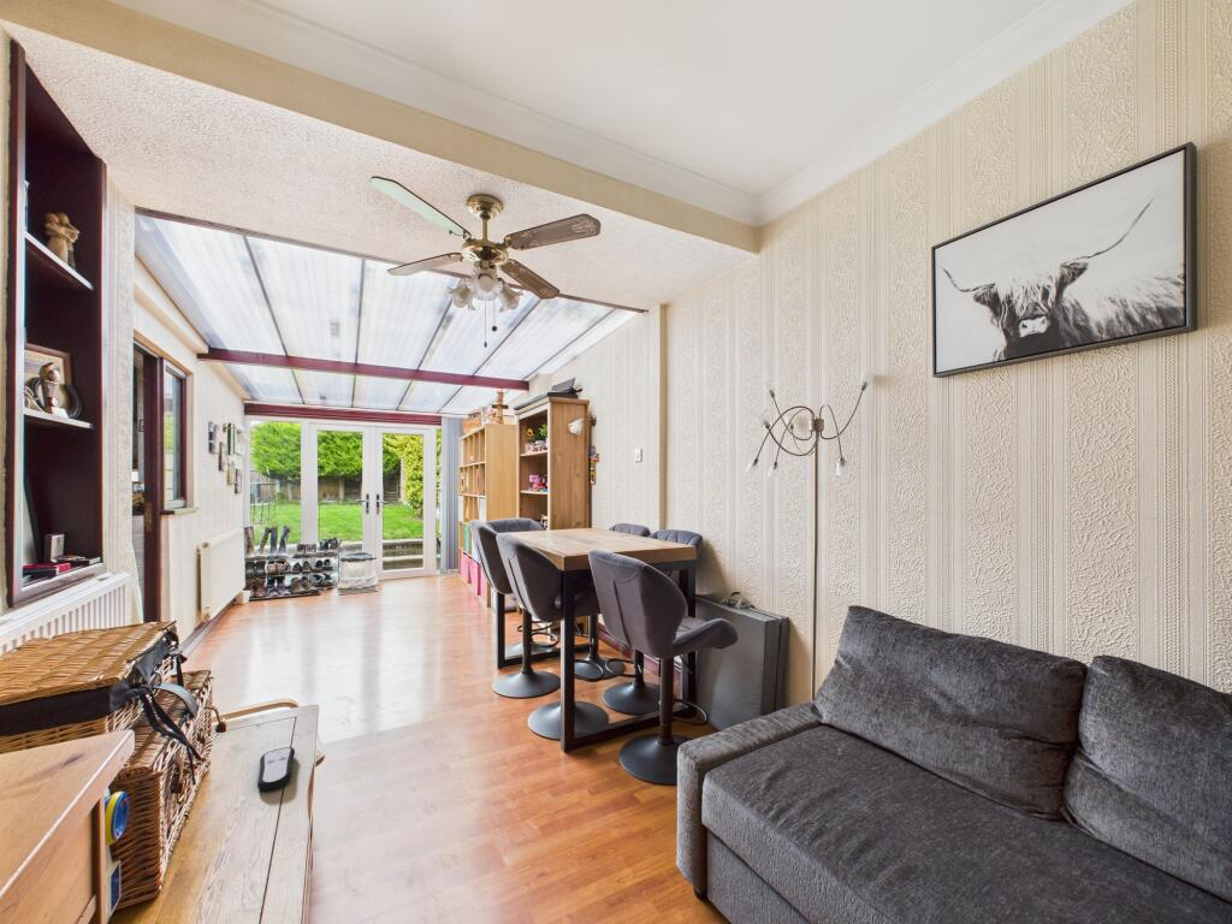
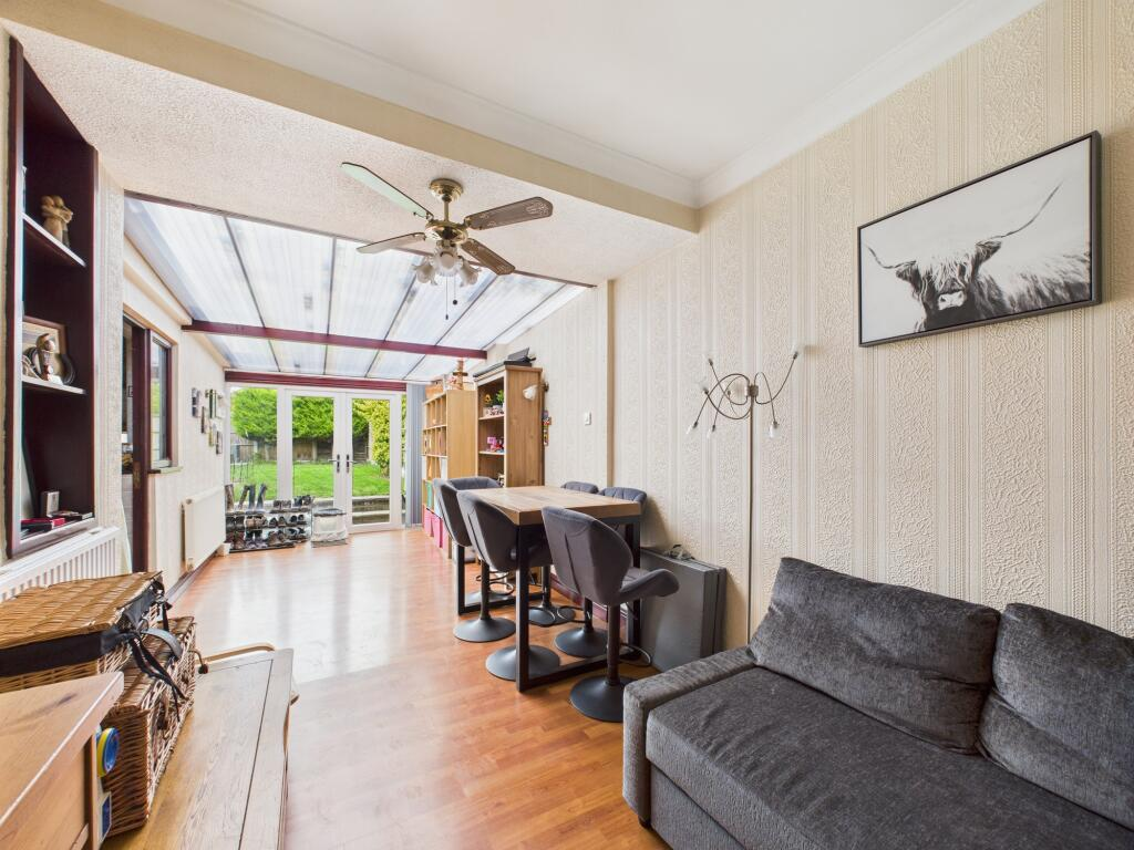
- remote control (276, 768)
